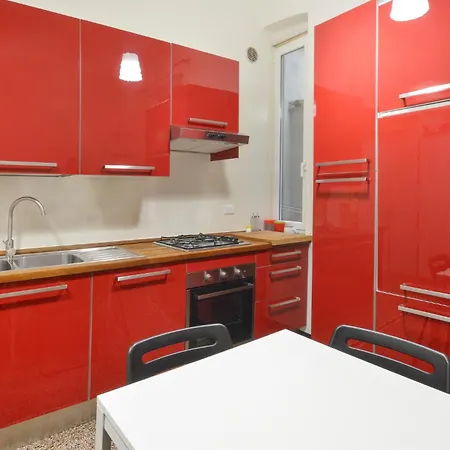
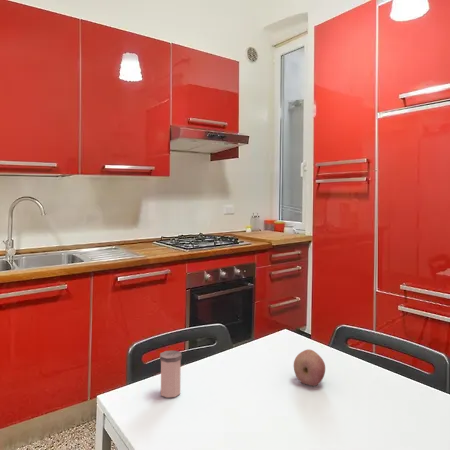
+ fruit (309, 366)
+ salt shaker (170, 373)
